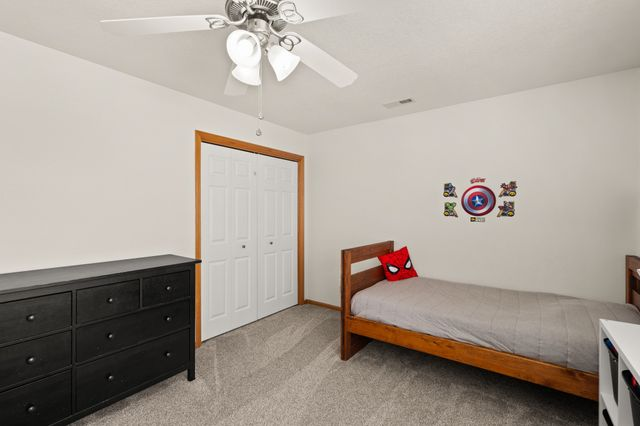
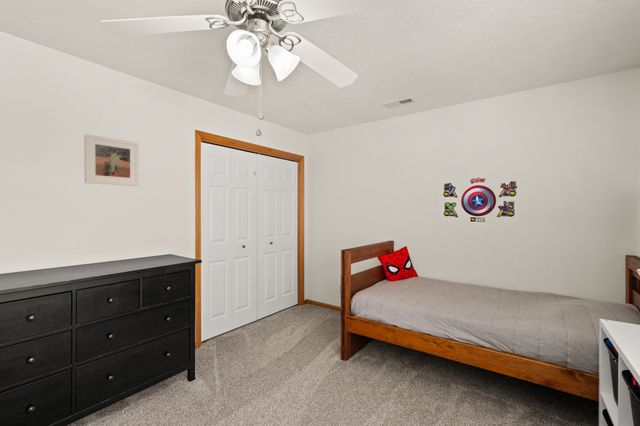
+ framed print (113, 161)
